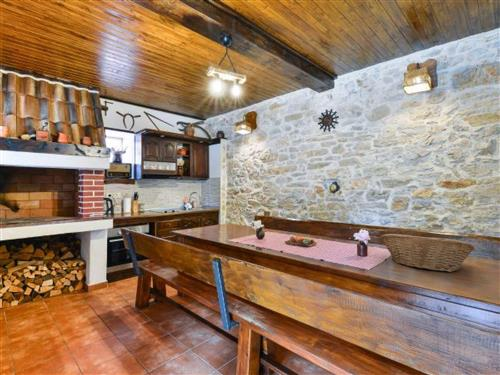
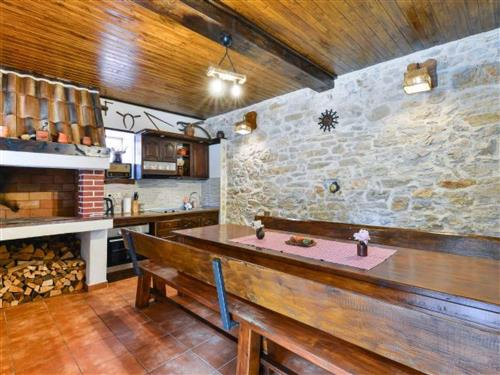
- fruit basket (423, 248)
